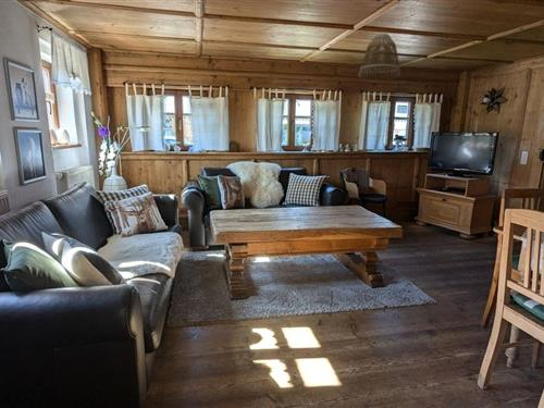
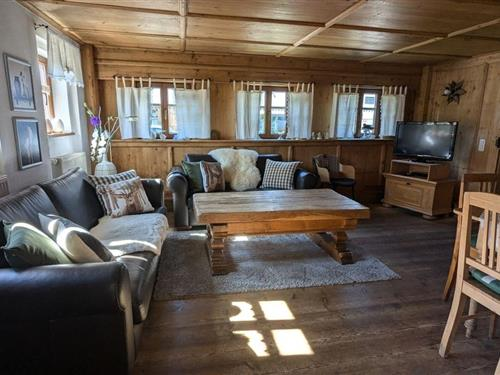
- lamp shade (380, 55)
